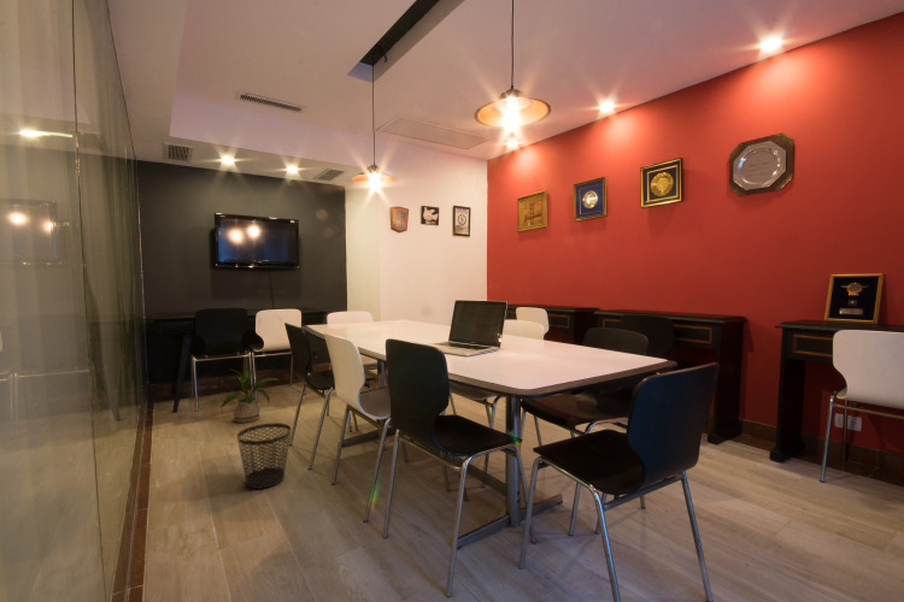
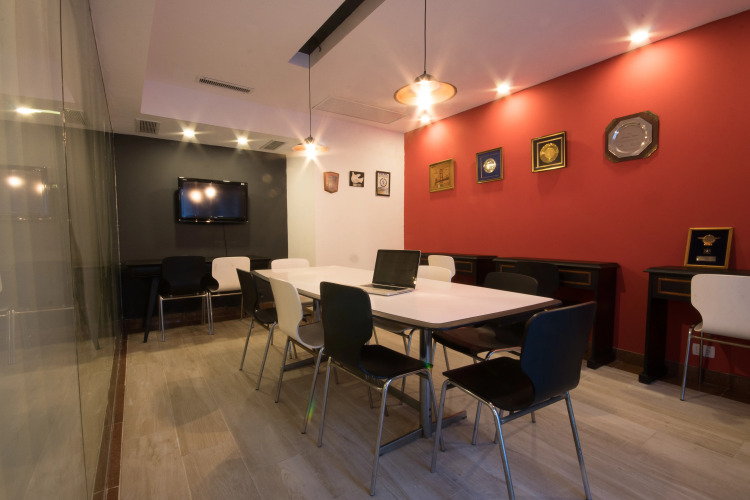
- house plant (252, 393)
- wastebasket (265, 456)
